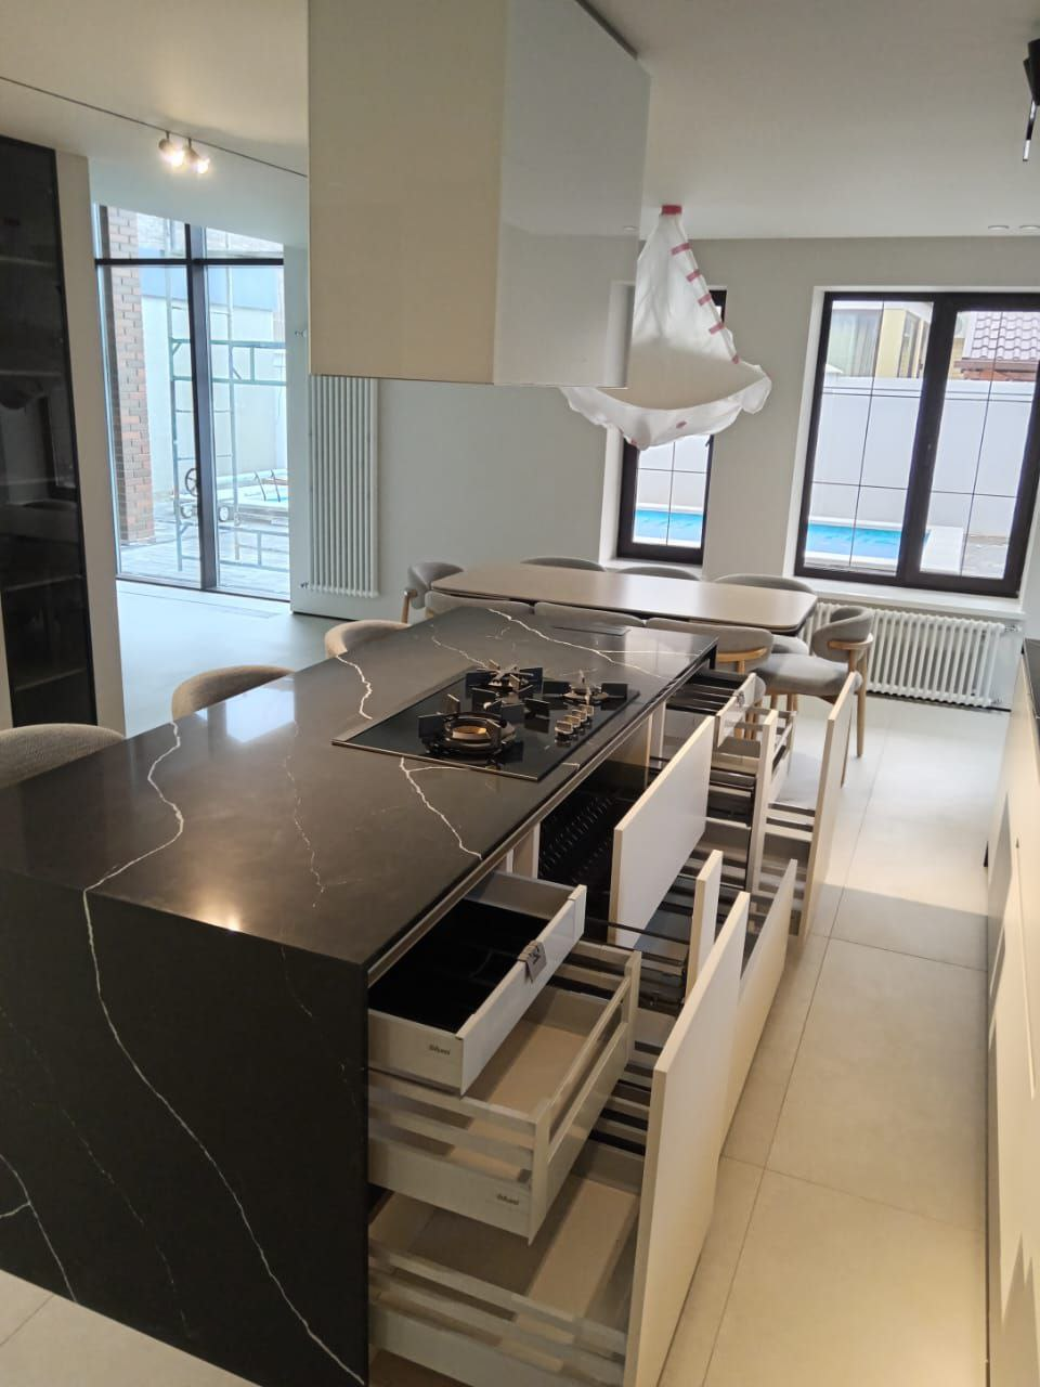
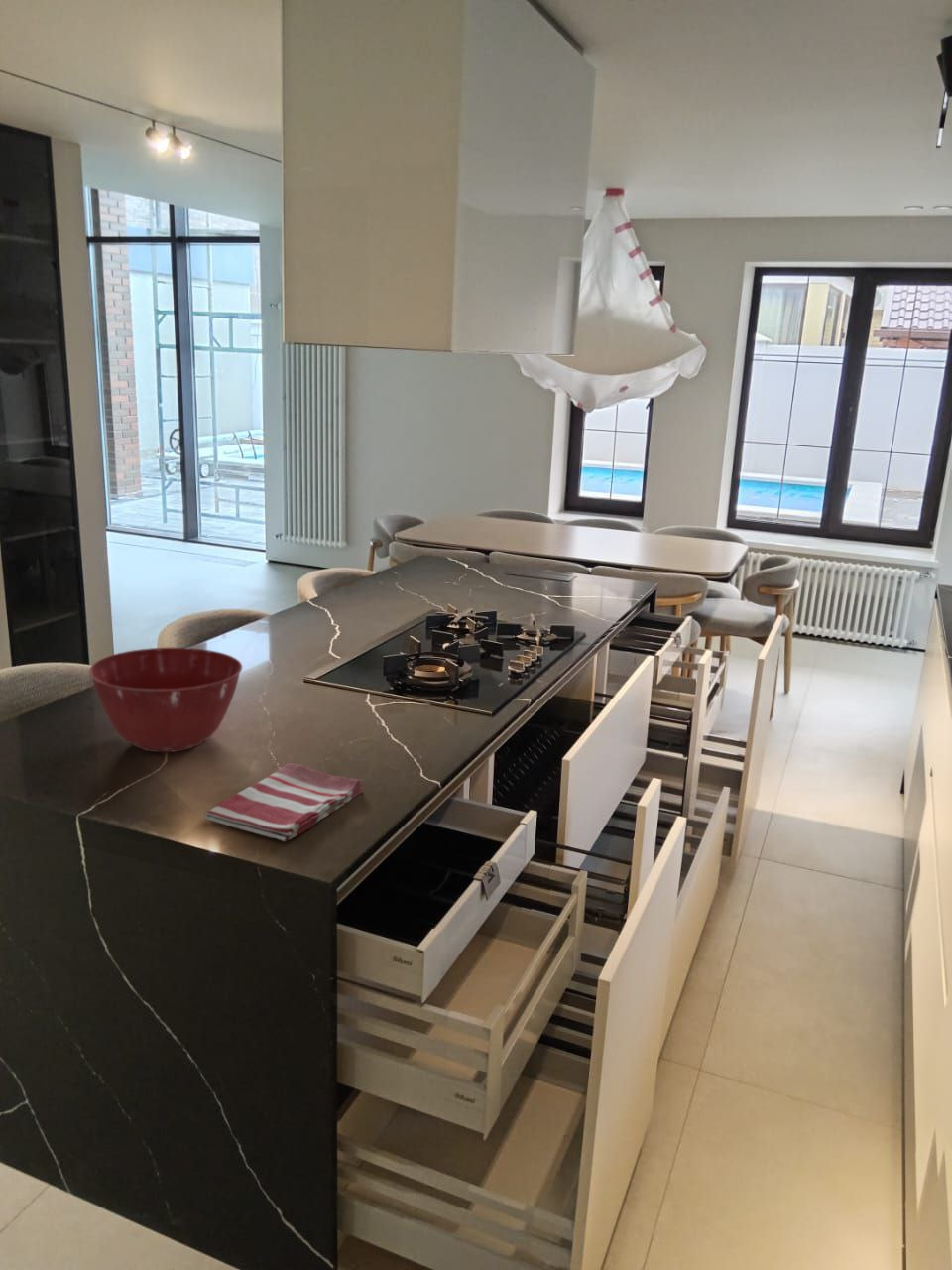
+ dish towel (287, 798)
+ mixing bowl (169, 702)
